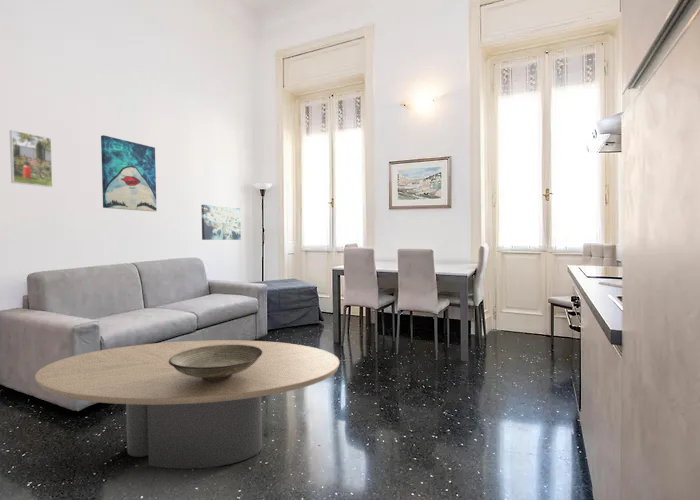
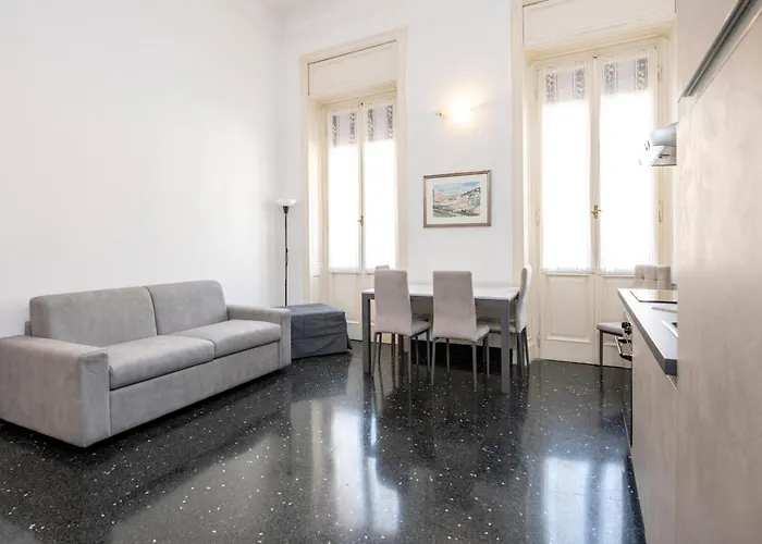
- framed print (31, 159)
- coffee table (194, 405)
- wall art (222, 223)
- wall art (130, 175)
- decorative bowl (217, 364)
